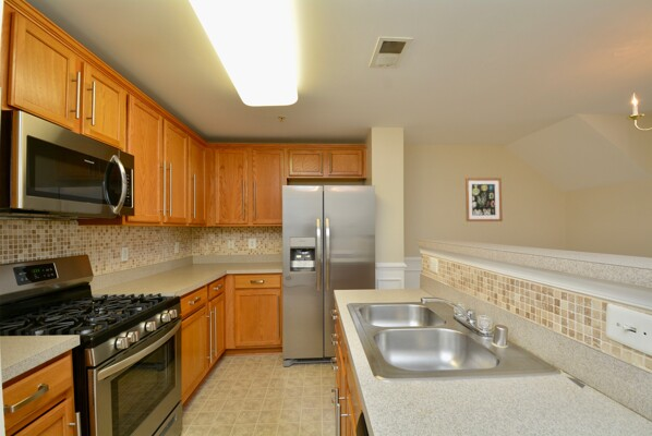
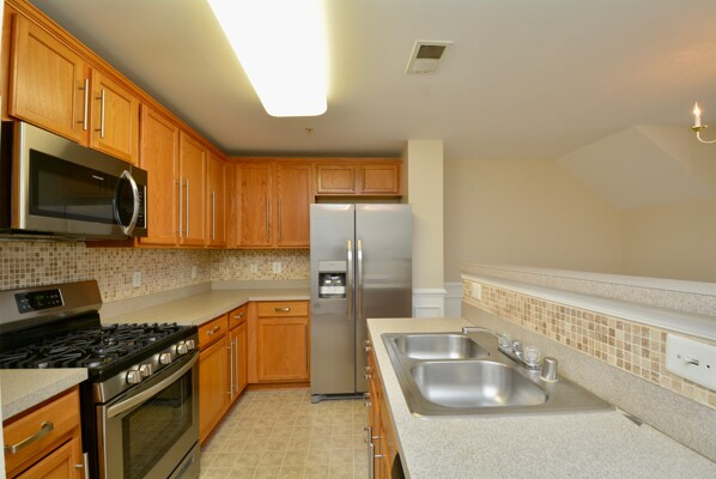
- wall art (483, 199)
